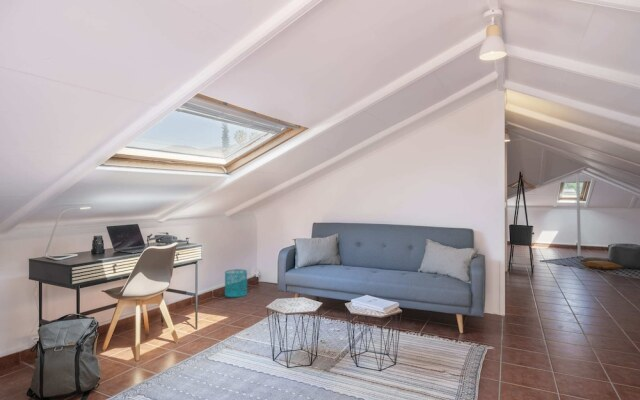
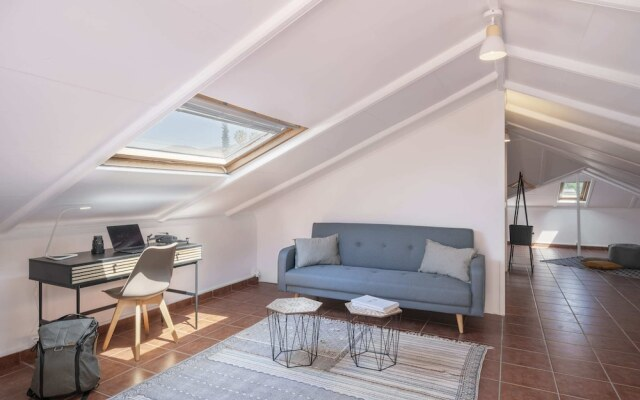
- wastebasket (236, 282)
